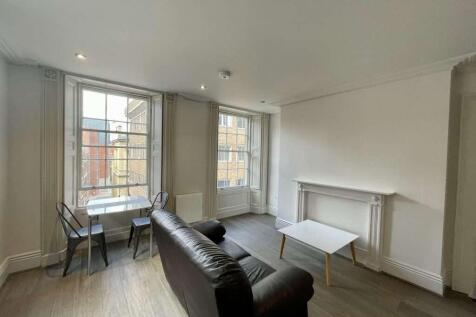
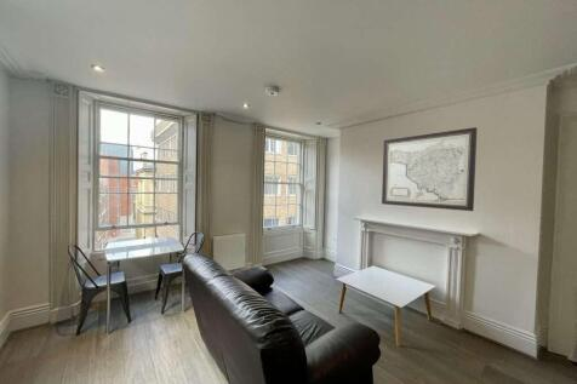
+ wall art (422, 171)
